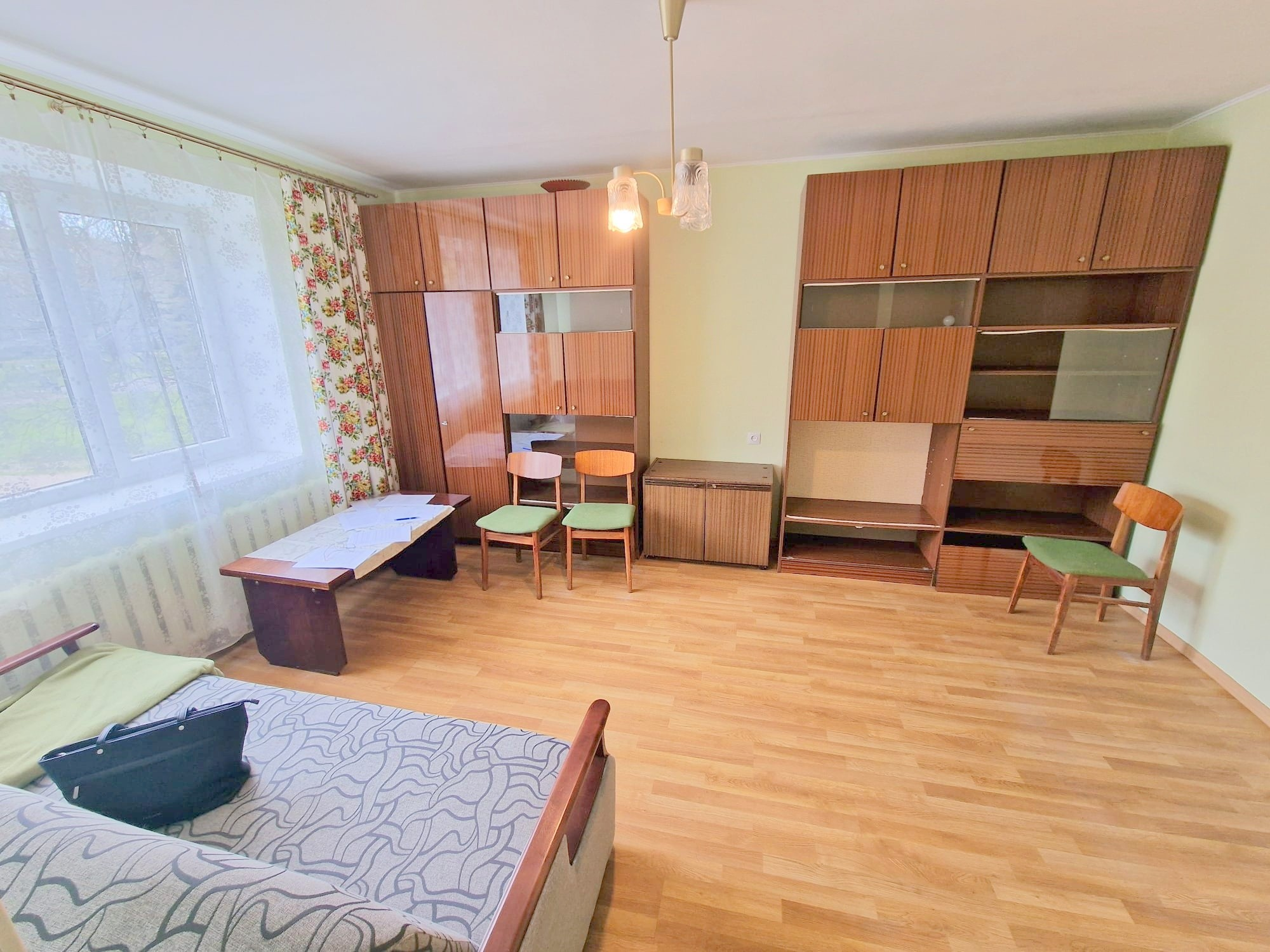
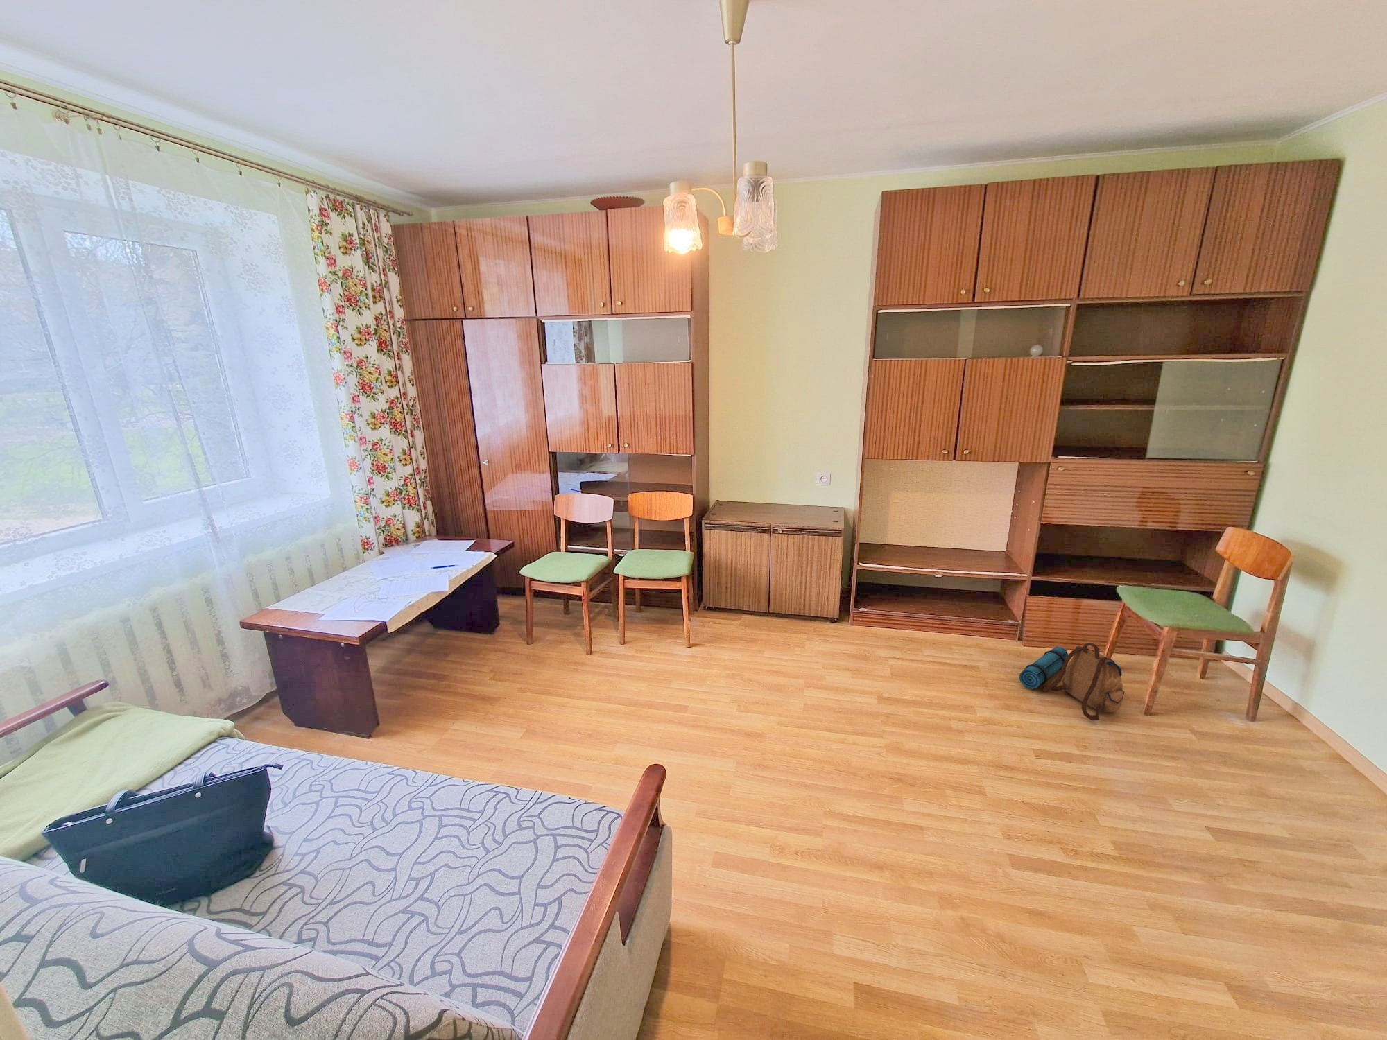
+ backpack (1067, 661)
